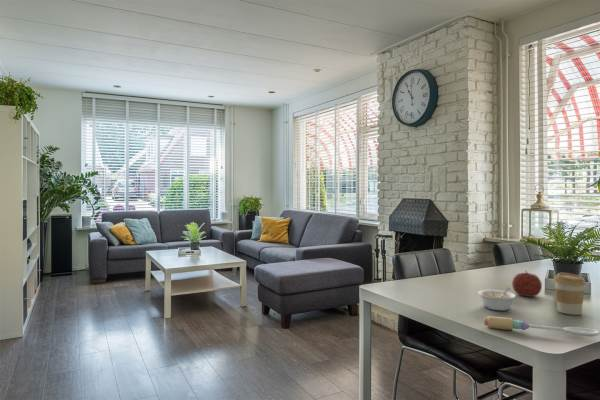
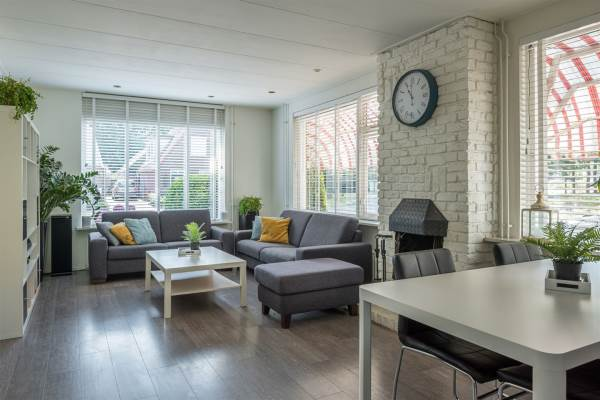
- spoon (539, 326)
- fruit (526, 282)
- coffee cup (569, 293)
- legume (496, 298)
